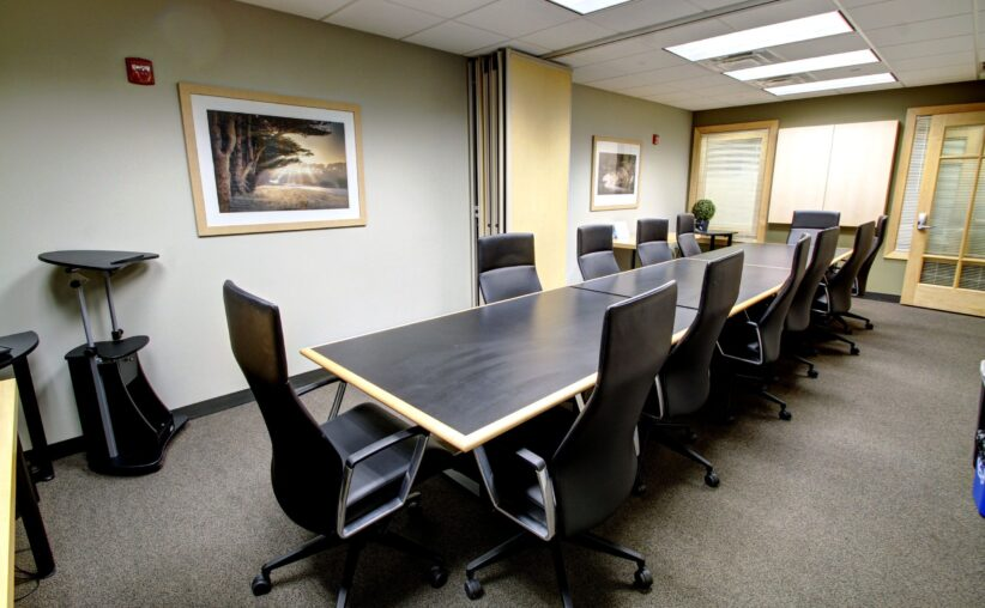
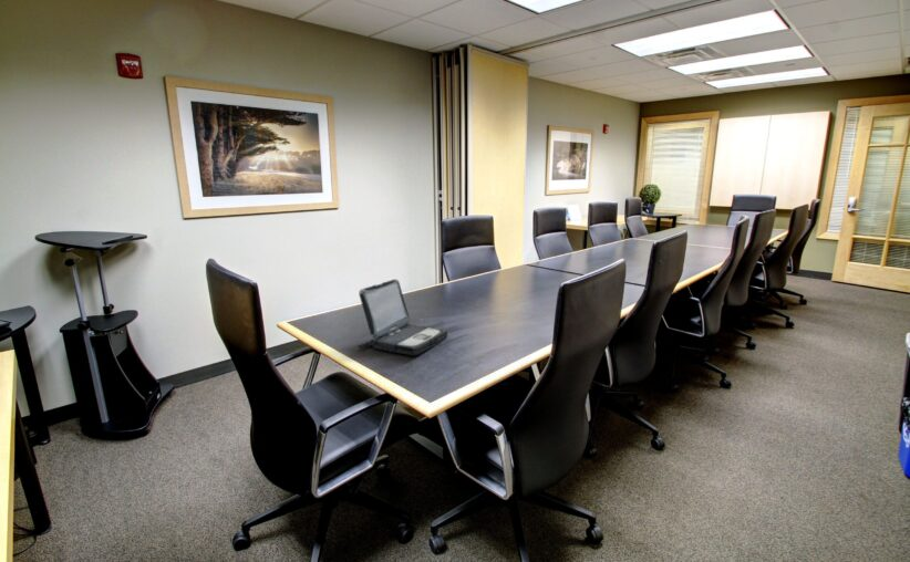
+ laptop (402, 314)
